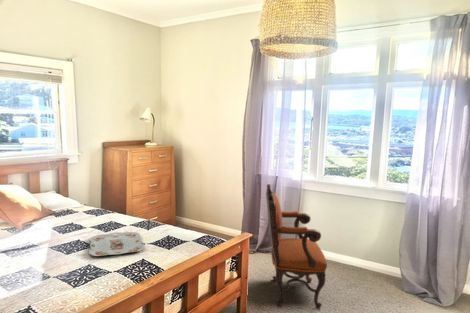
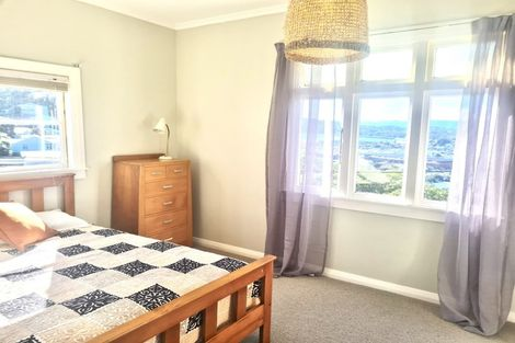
- serving tray (116, 243)
- armchair (293, 240)
